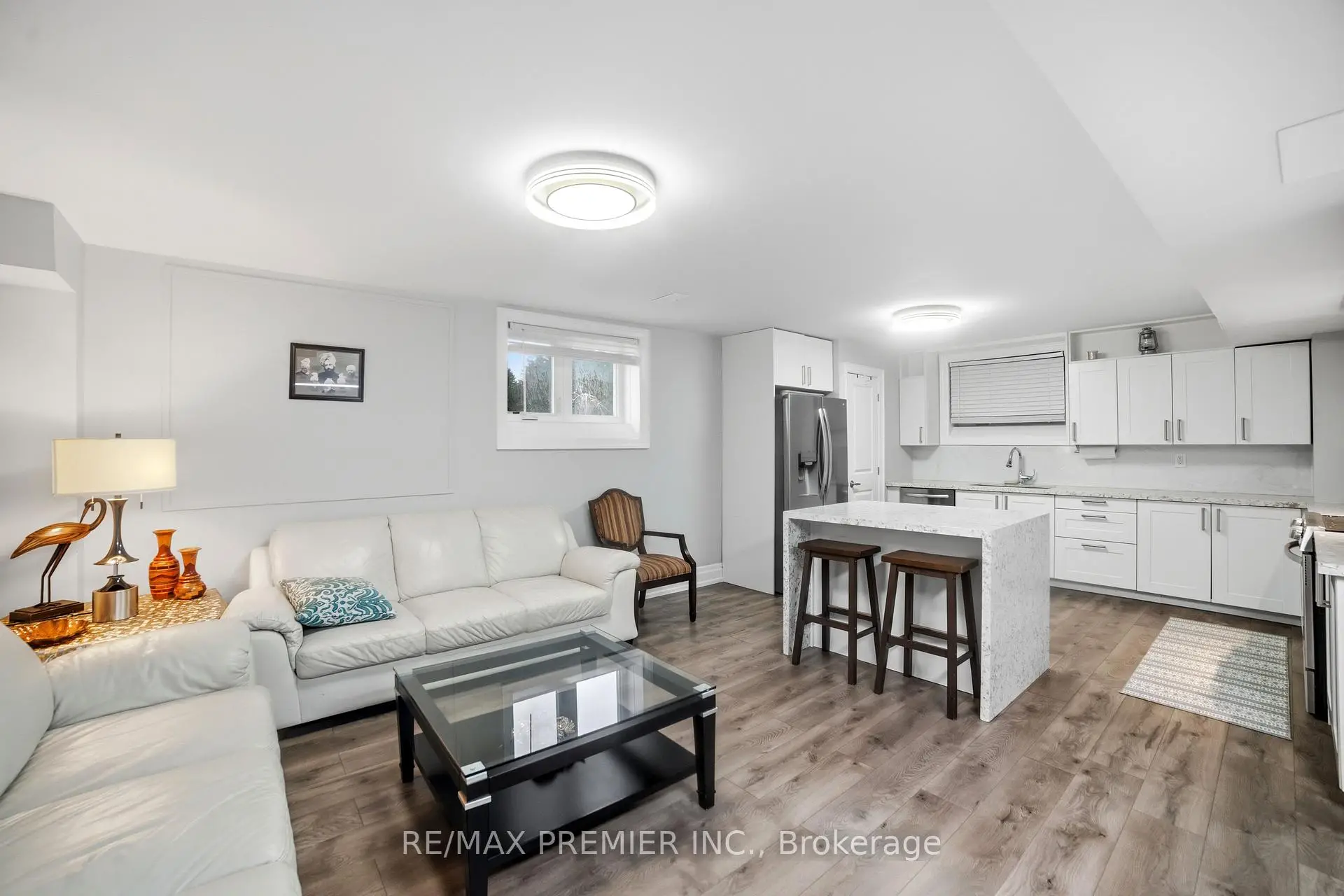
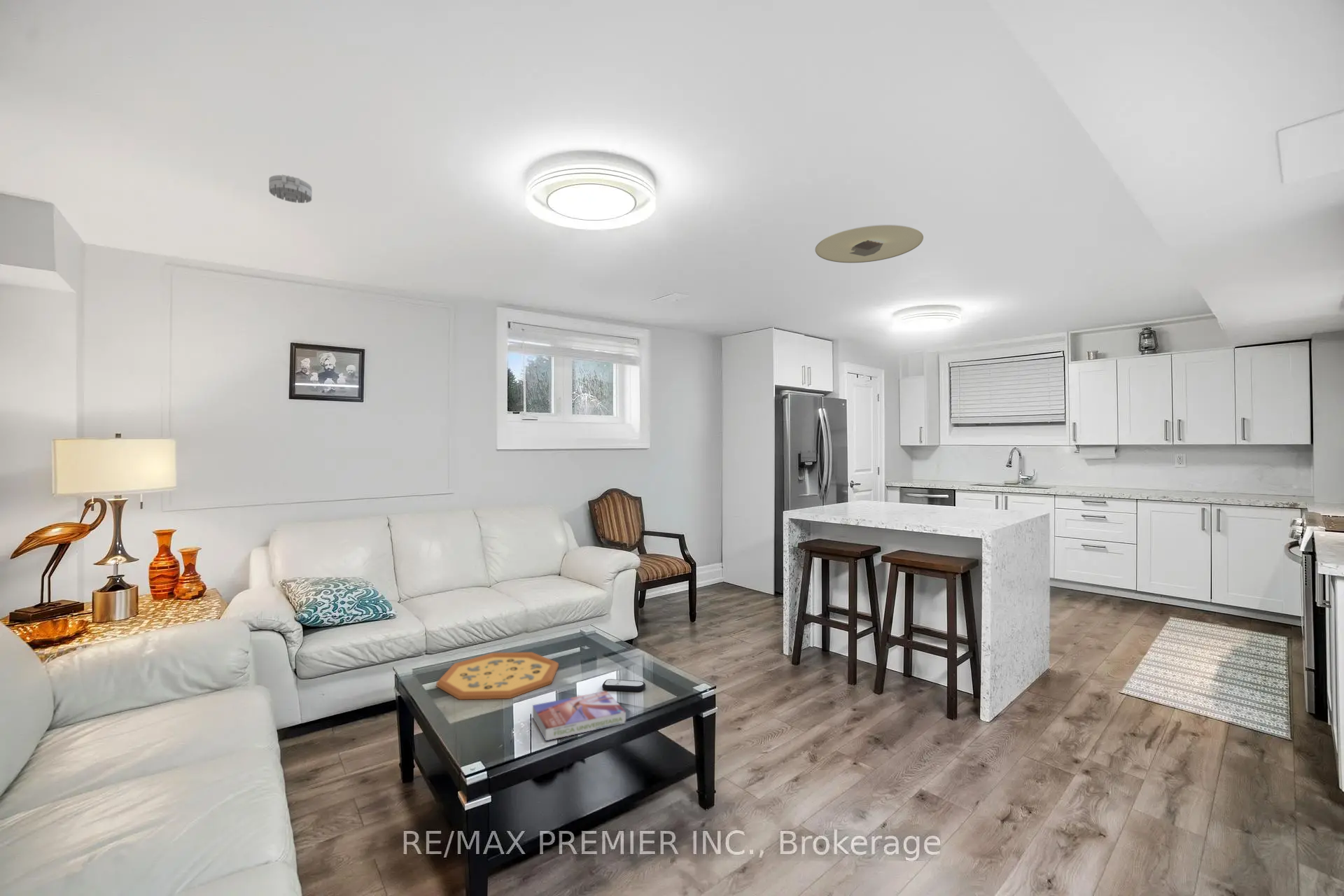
+ remote control (624, 685)
+ smoke detector (290, 188)
+ decorative tray (500, 673)
+ textbook (578, 714)
+ recessed light (867, 240)
